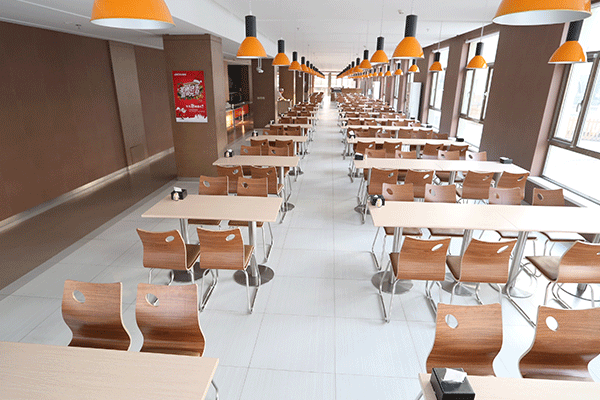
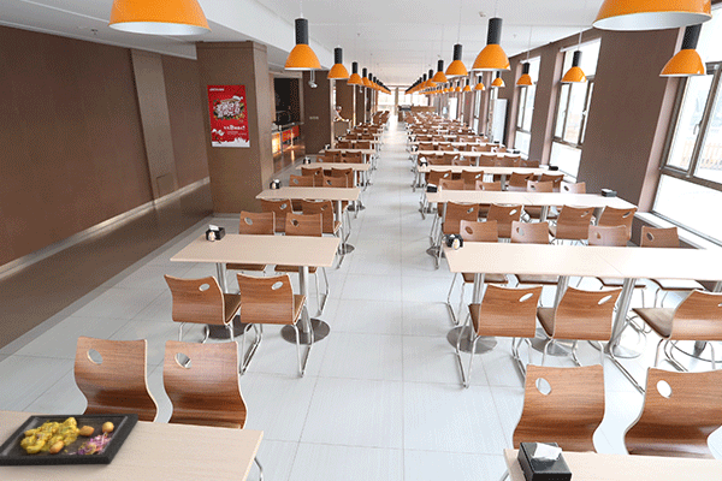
+ food tray (67, 435)
